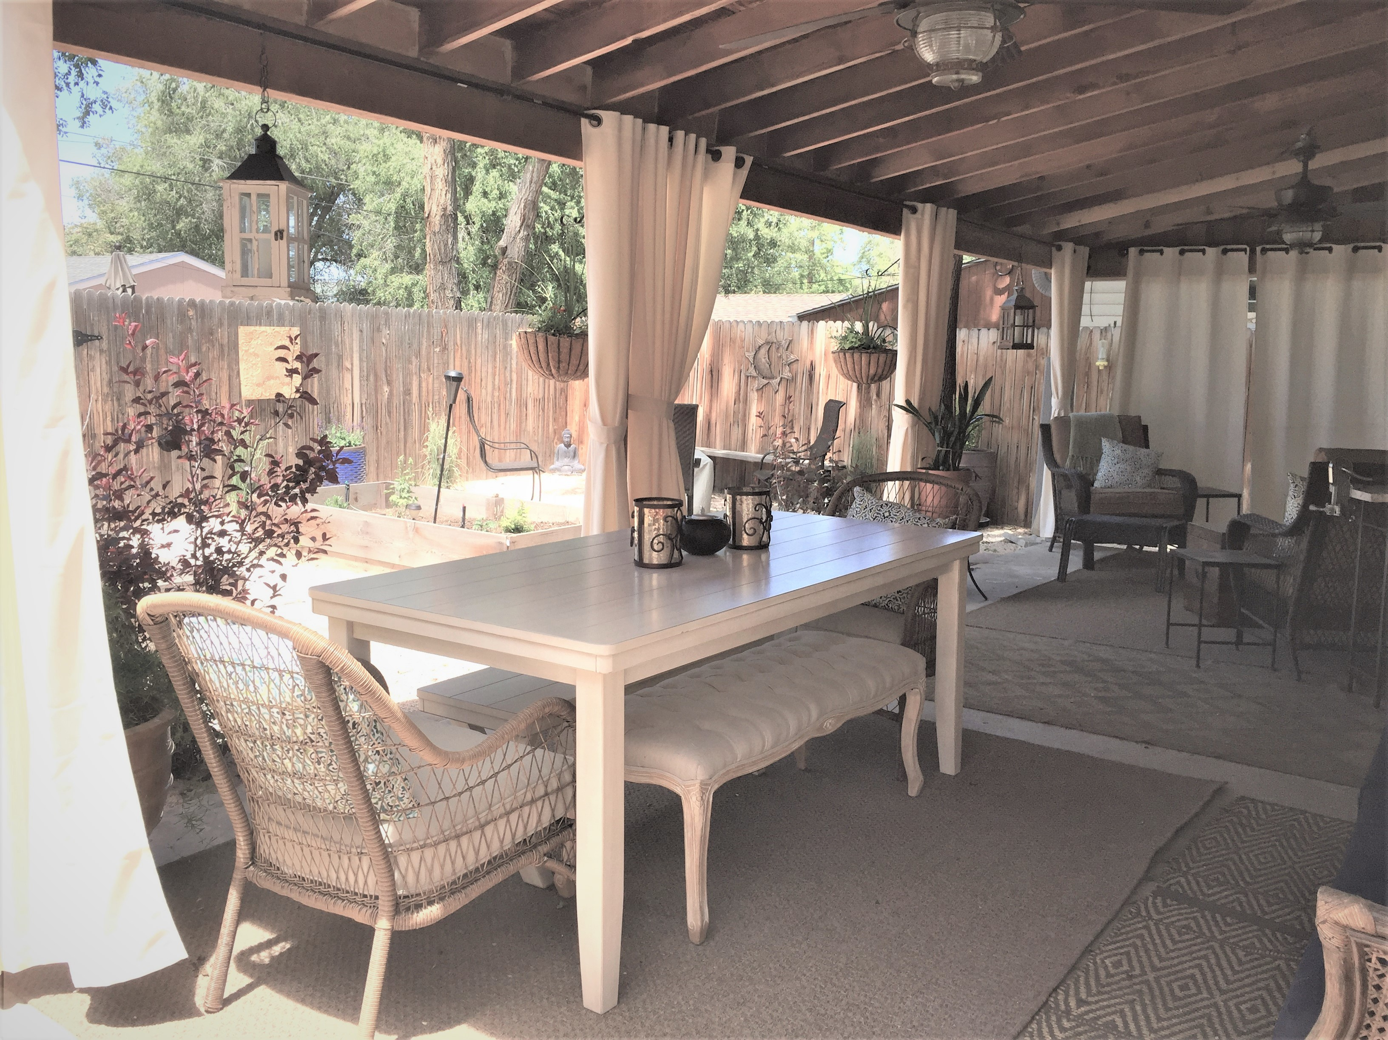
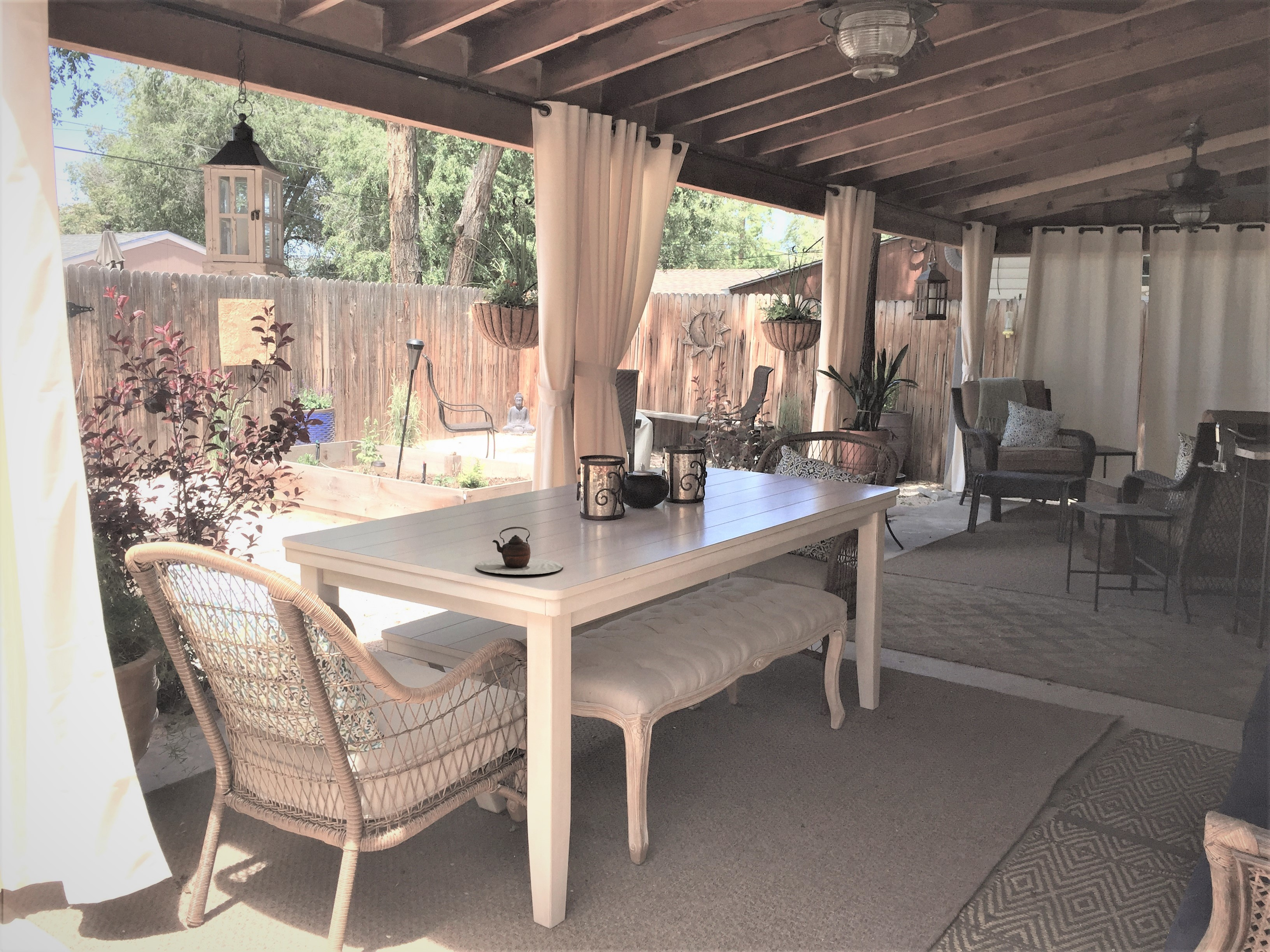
+ teapot (519, 546)
